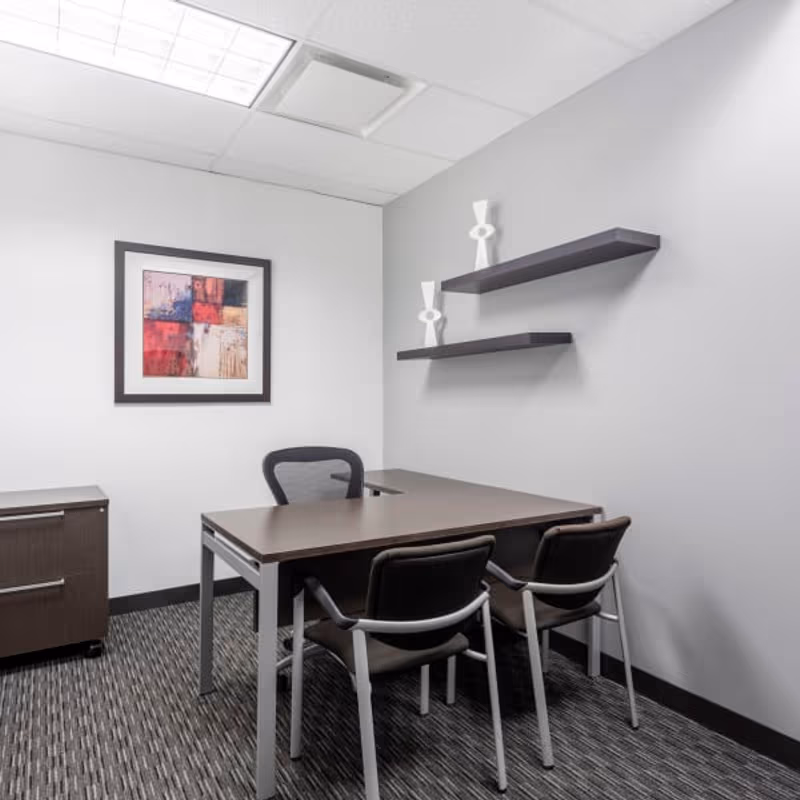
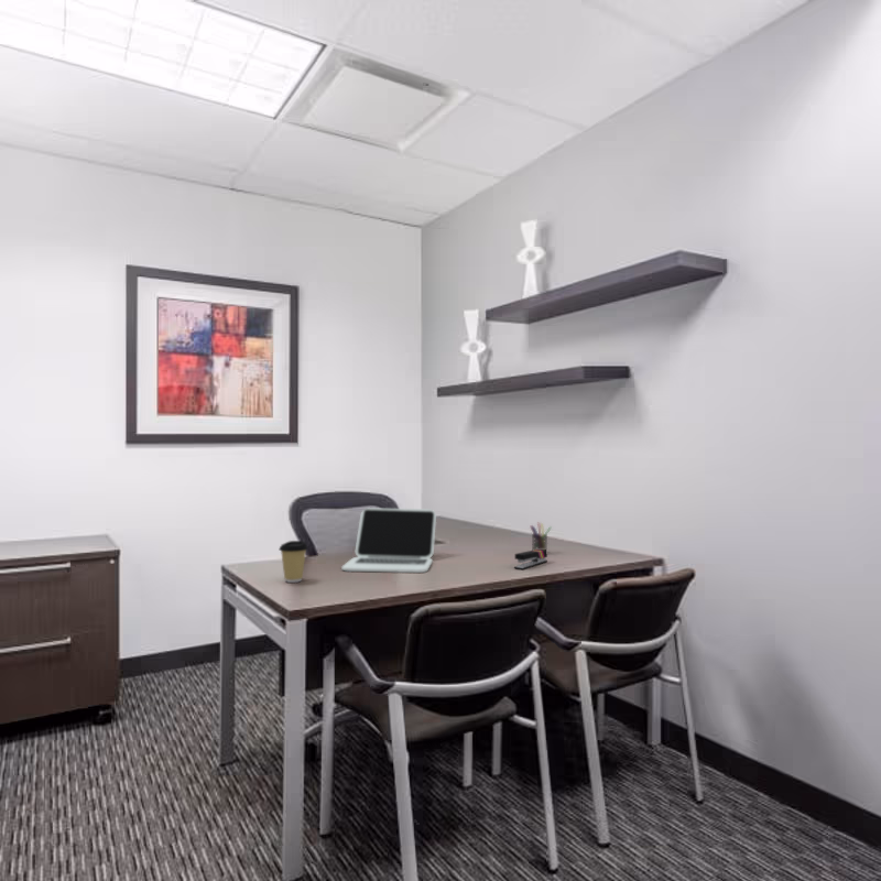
+ laptop (391, 537)
+ stapler (531, 557)
+ pen holder (541, 536)
+ coffee cup (293, 561)
